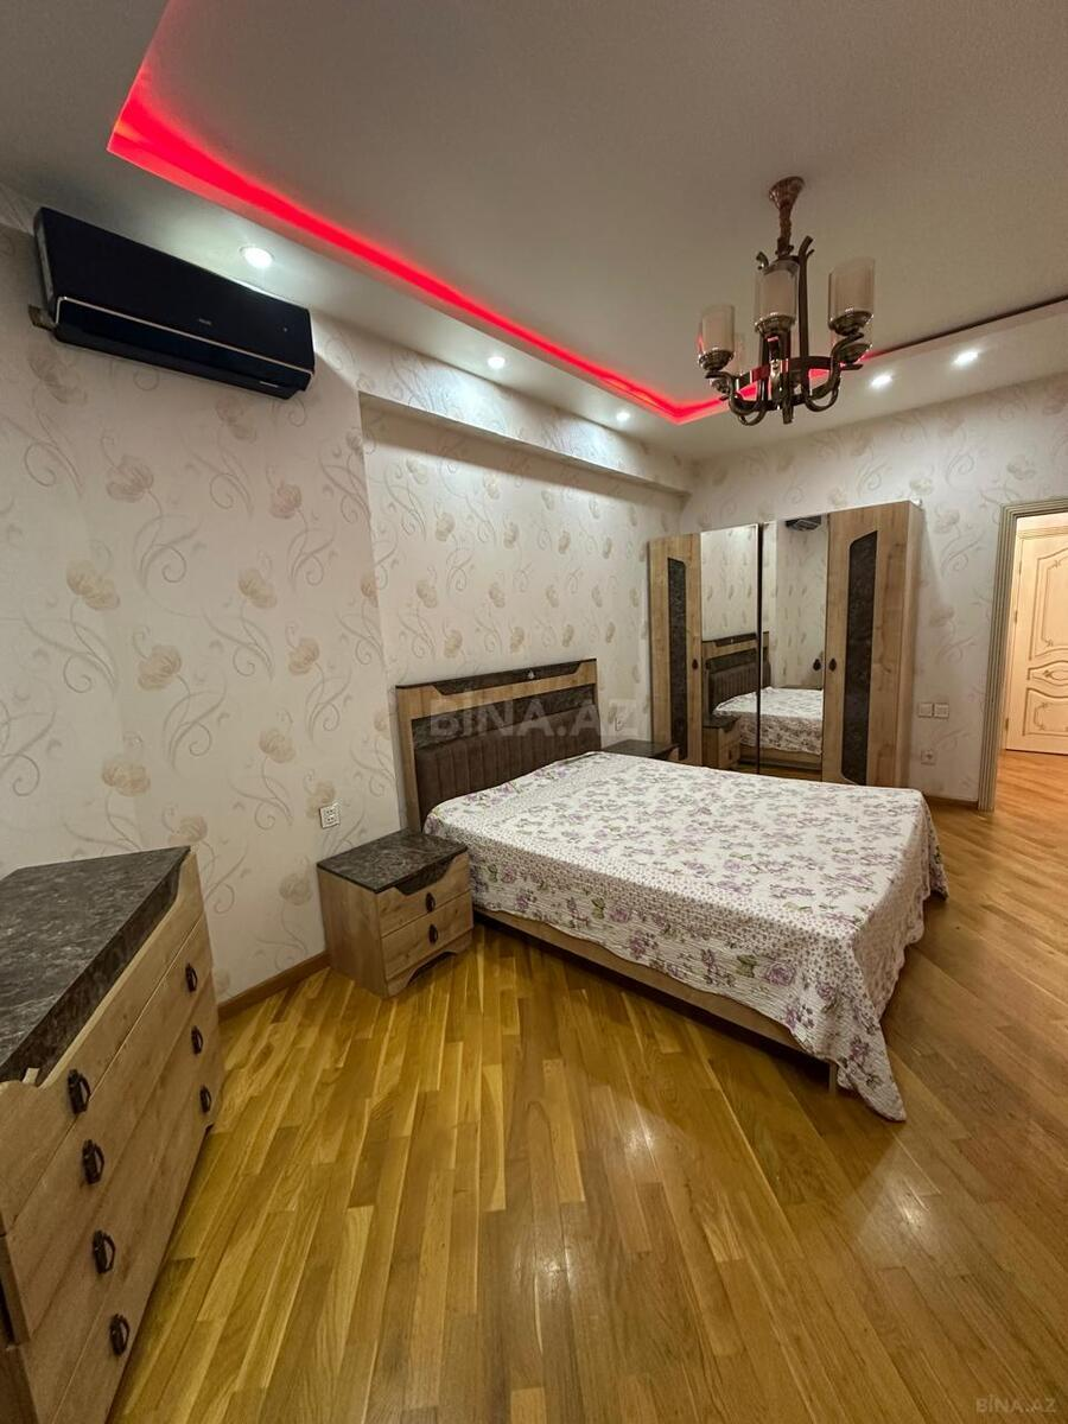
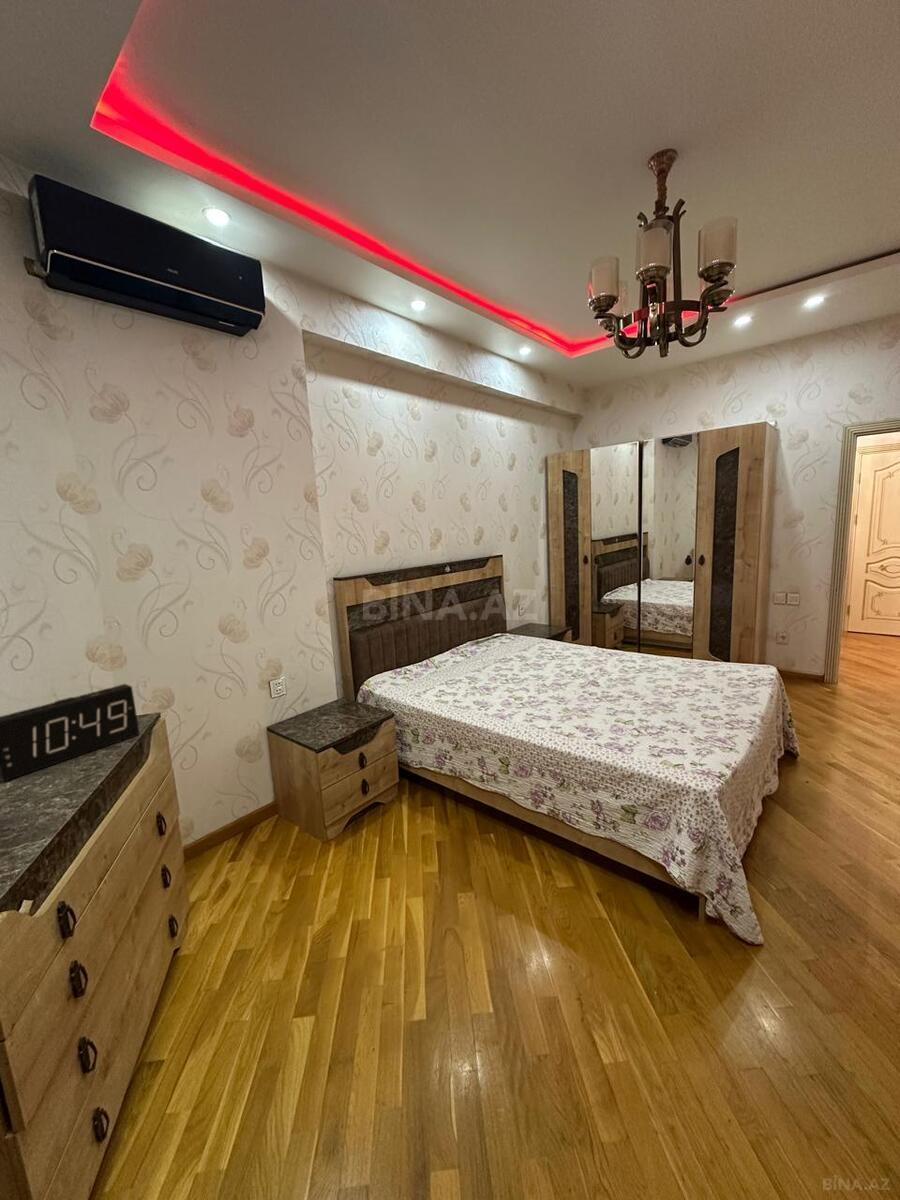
+ alarm clock (68, 726)
